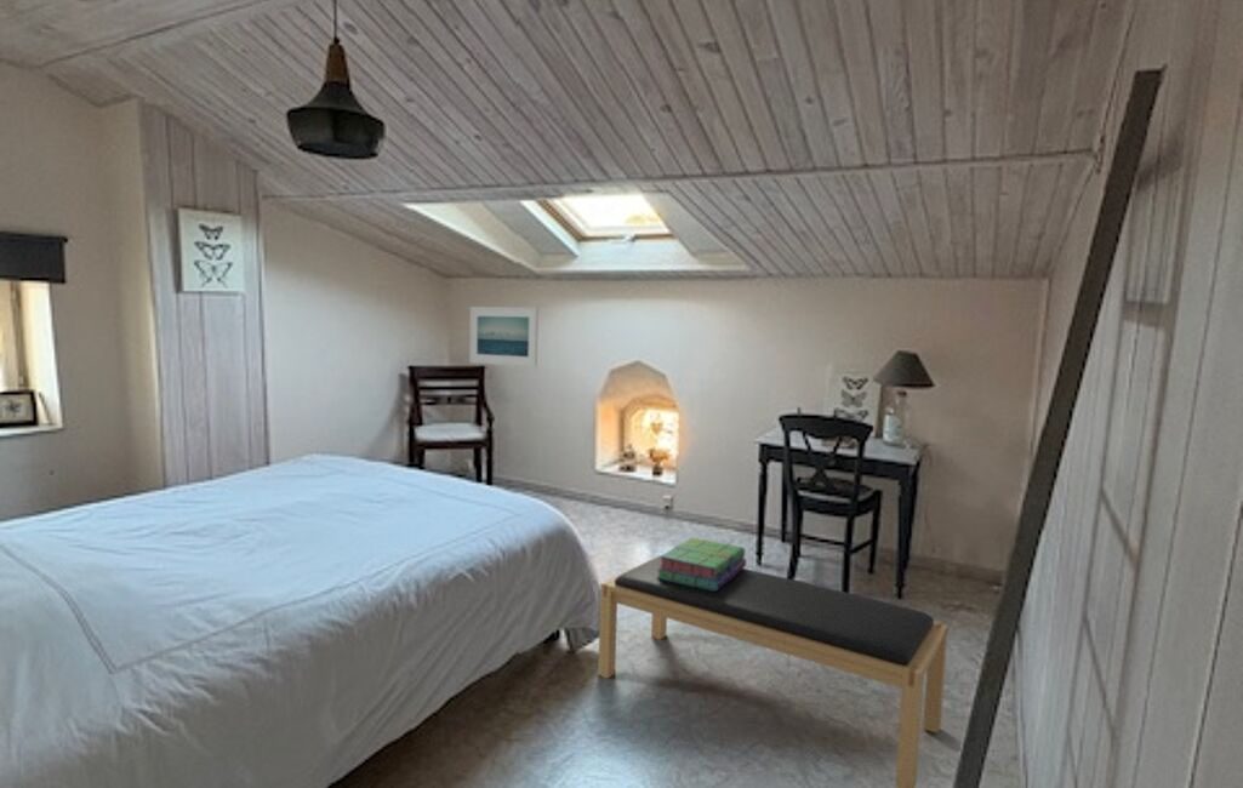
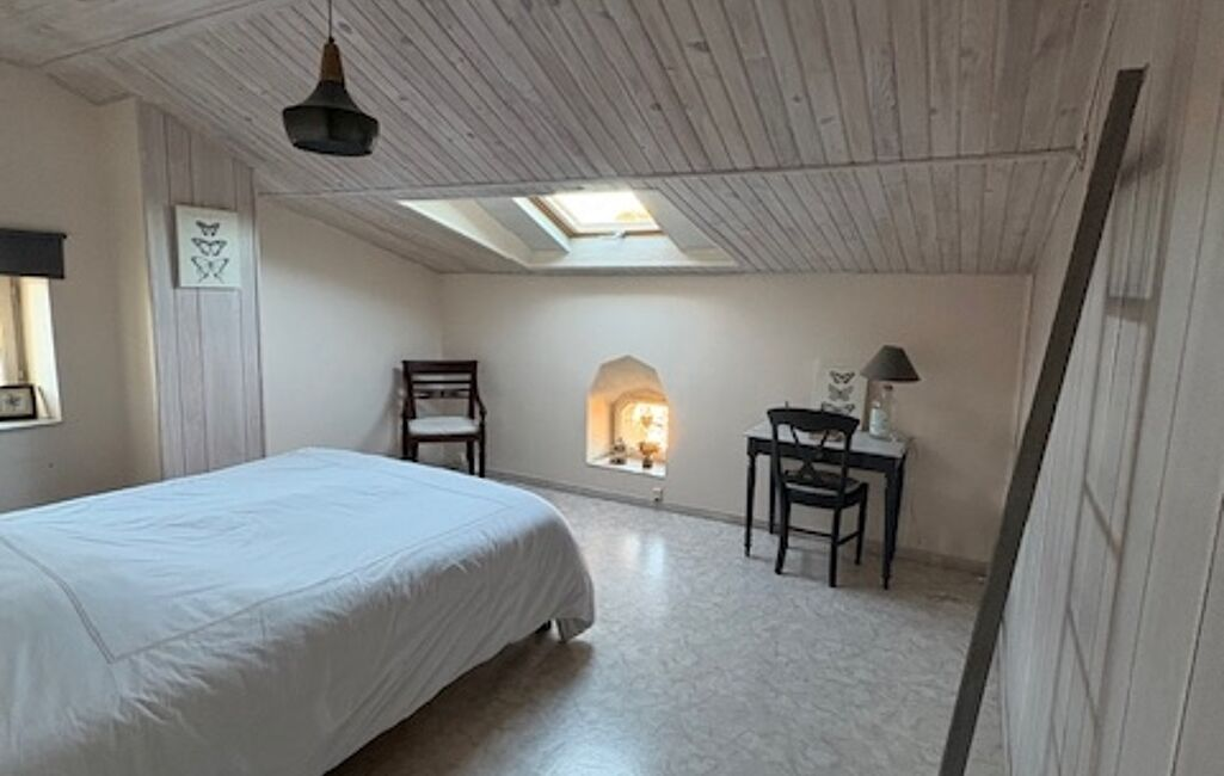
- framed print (502, 336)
- stack of books (702, 561)
- bench (762, 645)
